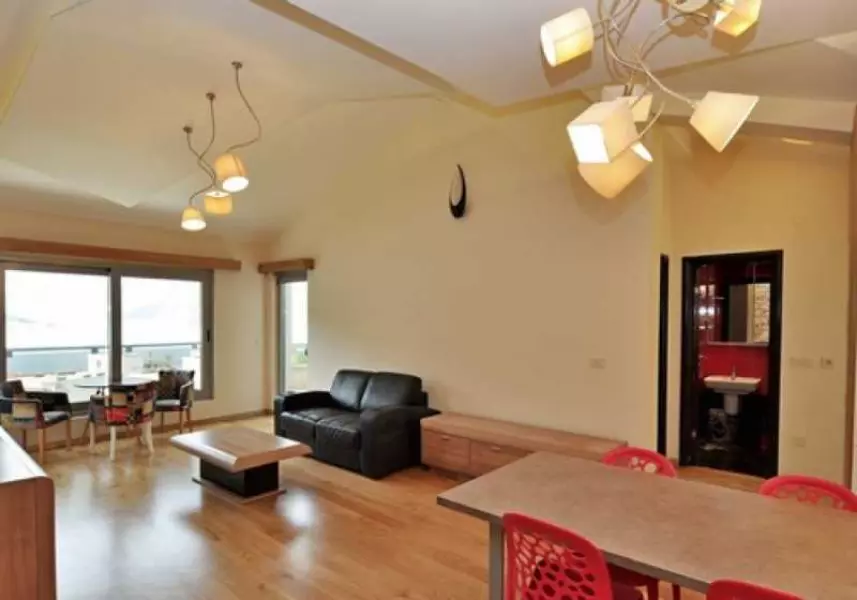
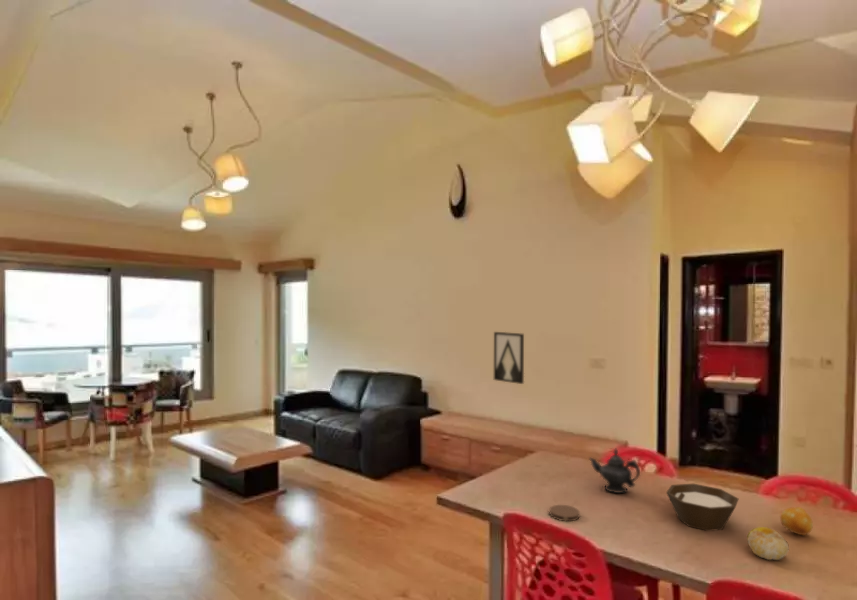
+ coaster (564, 512)
+ fruit (767, 543)
+ bowl (701, 508)
+ fruit (796, 521)
+ wall art (508, 357)
+ teapot (613, 469)
